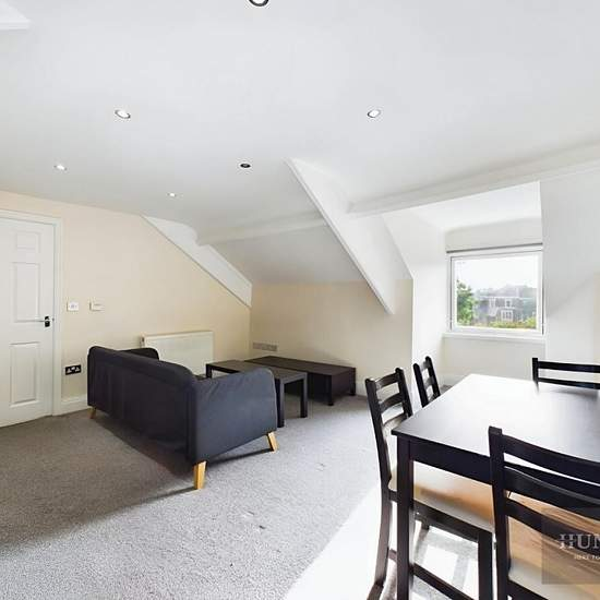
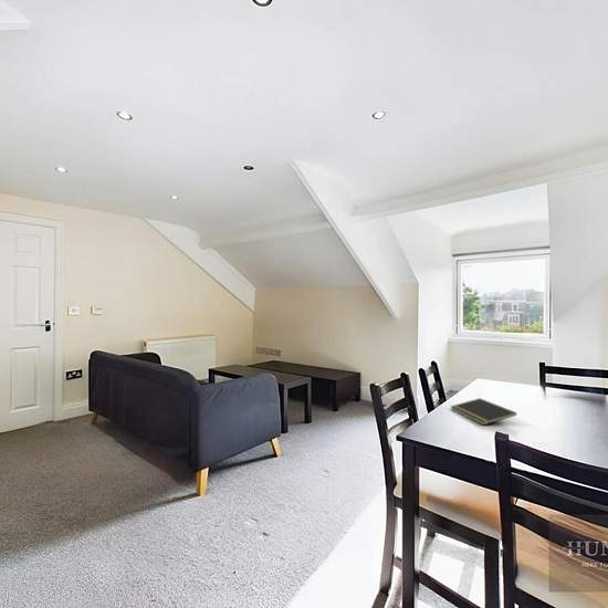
+ notepad (481, 410)
